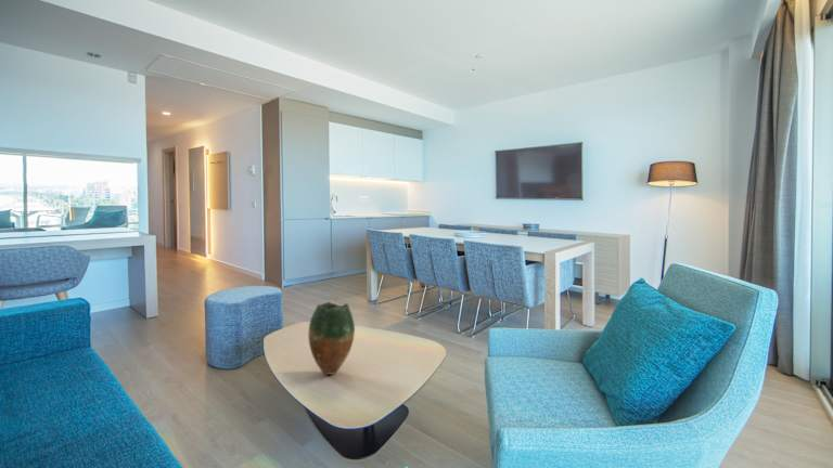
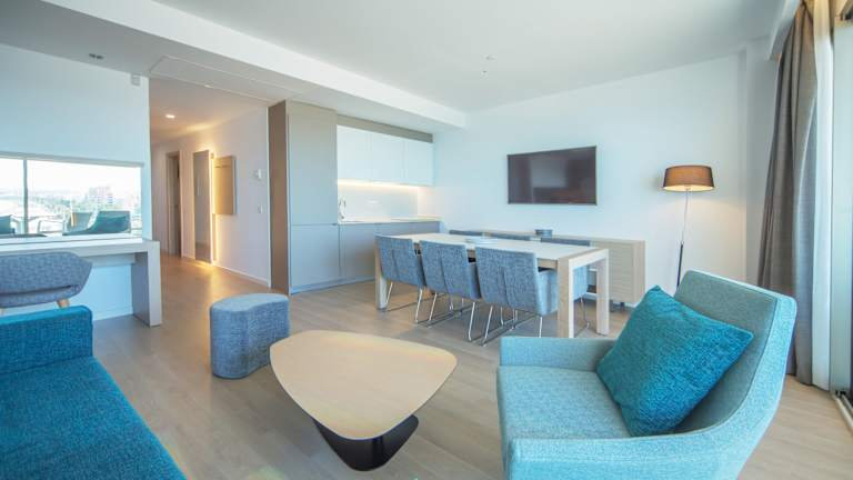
- vase (331, 338)
